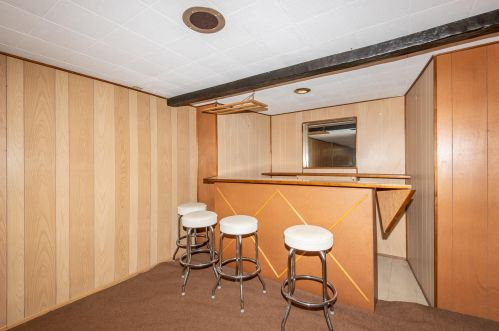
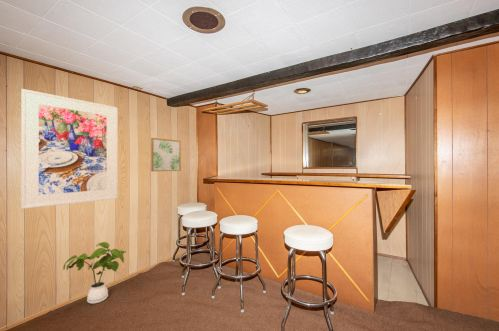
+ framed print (75, 151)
+ wall art (166, 155)
+ house plant (104, 270)
